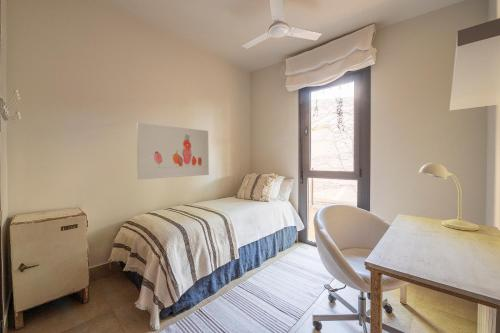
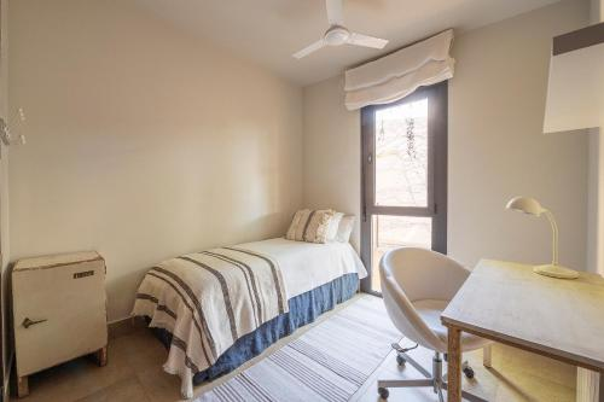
- wall art (177, 152)
